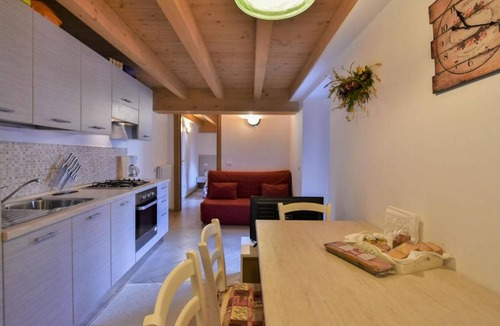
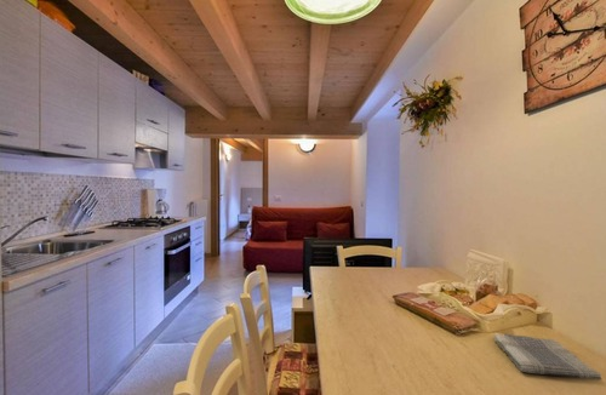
+ dish towel (539, 351)
